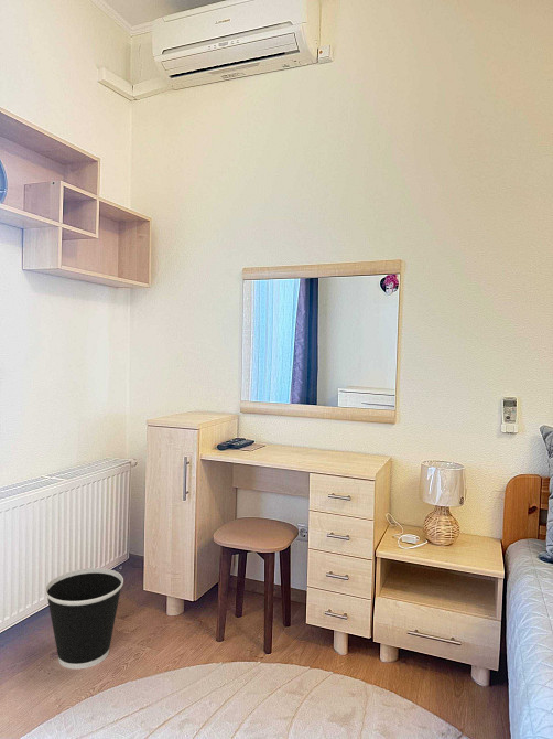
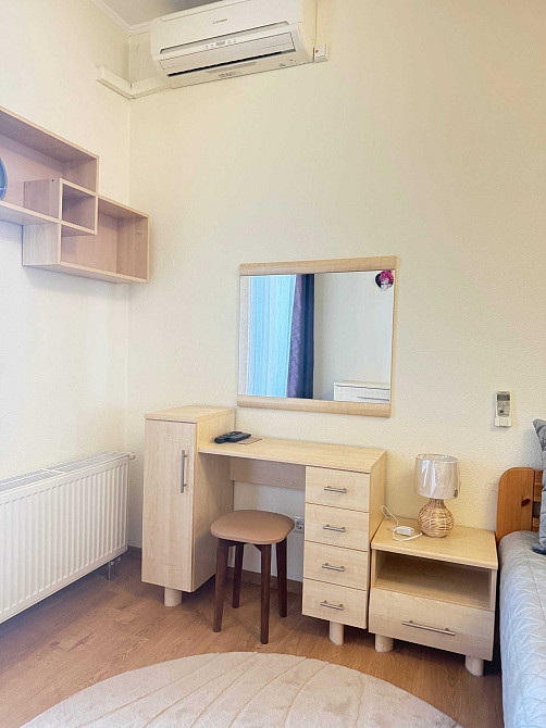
- wastebasket (84, 619)
